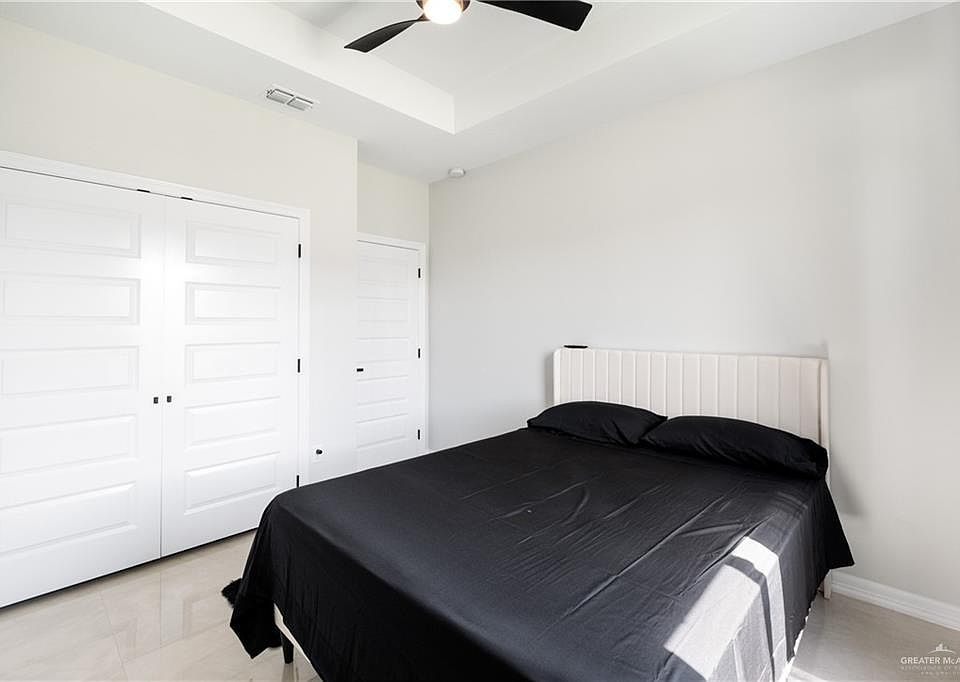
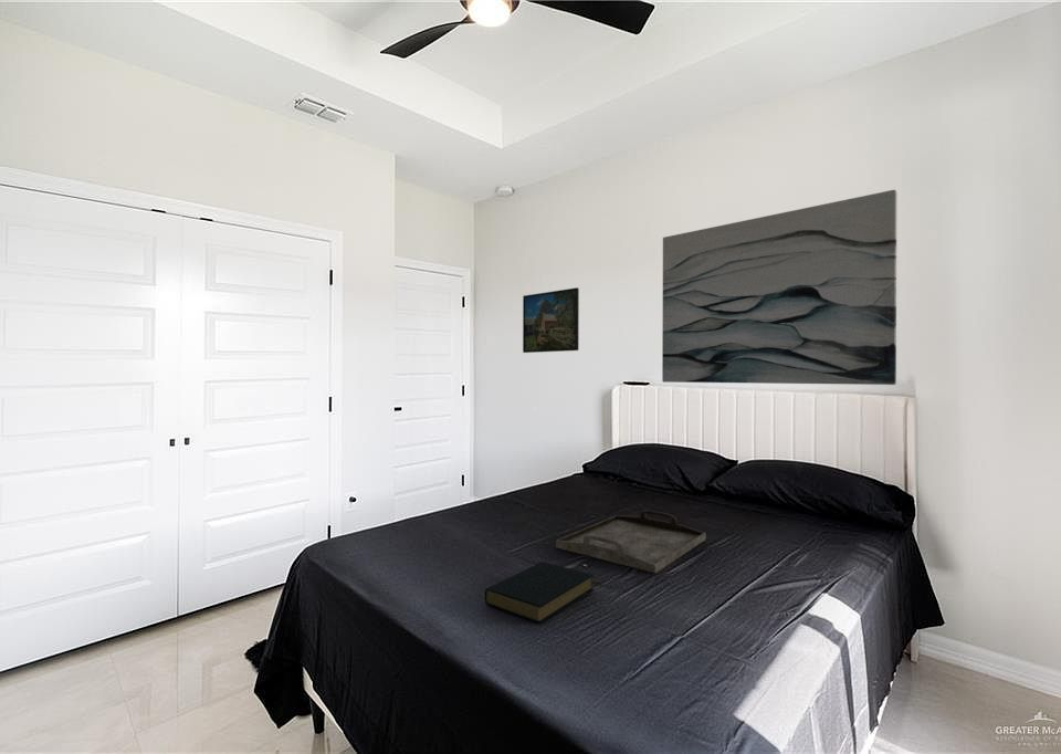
+ wall art (763, 300)
+ serving tray (632, 533)
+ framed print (549, 322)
+ hardback book (540, 588)
